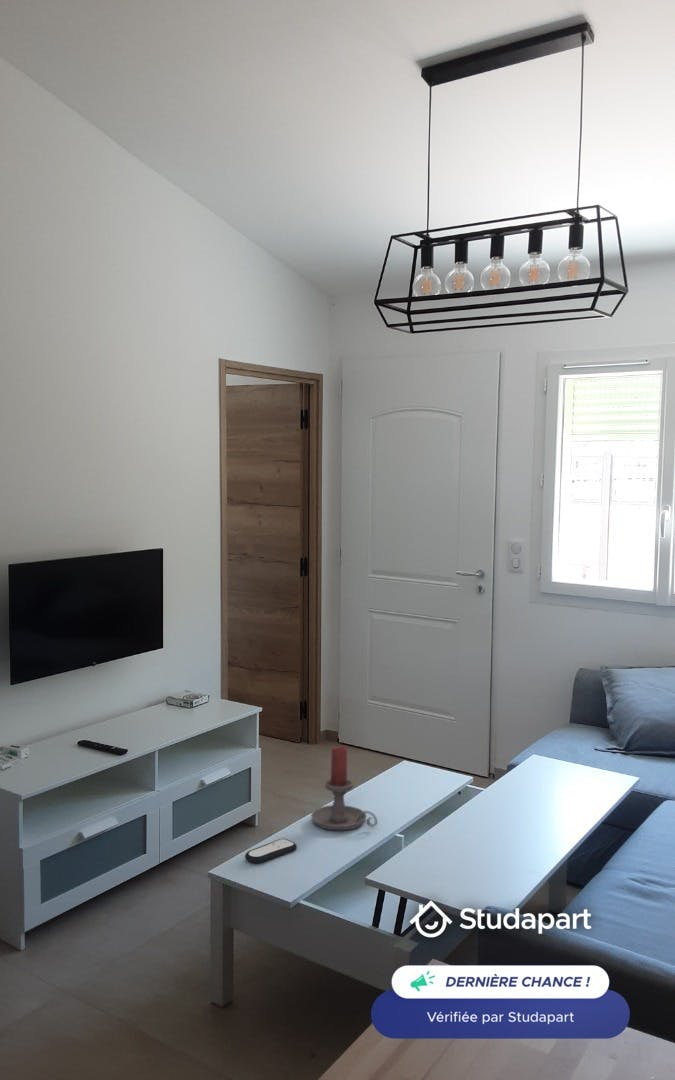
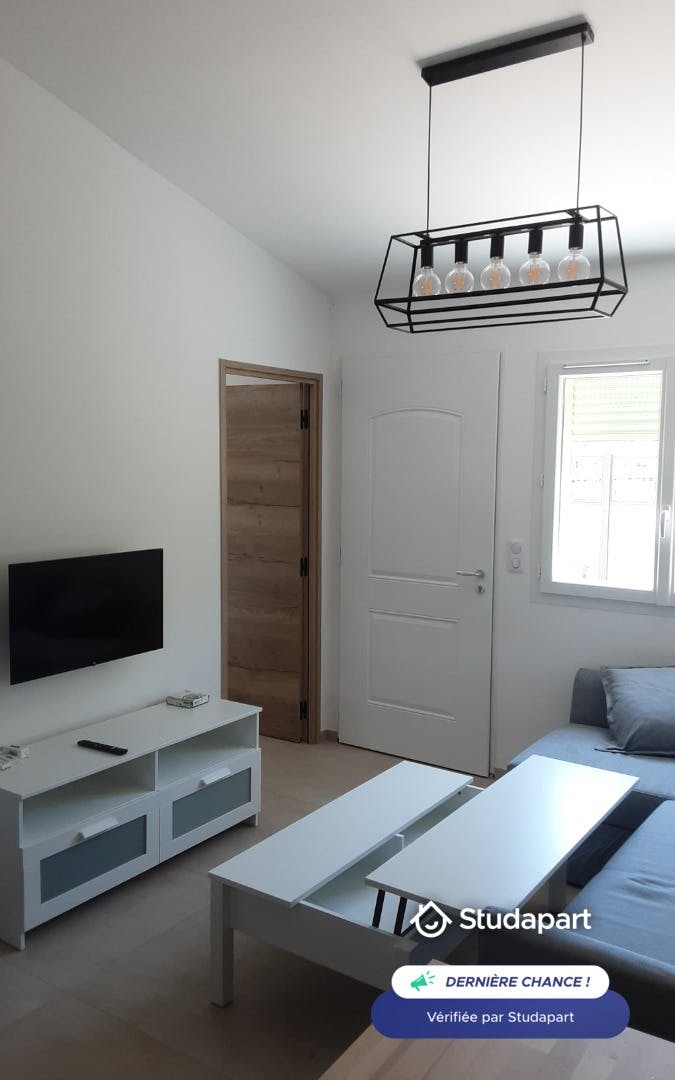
- candle holder (346, 785)
- remote control (270, 850)
